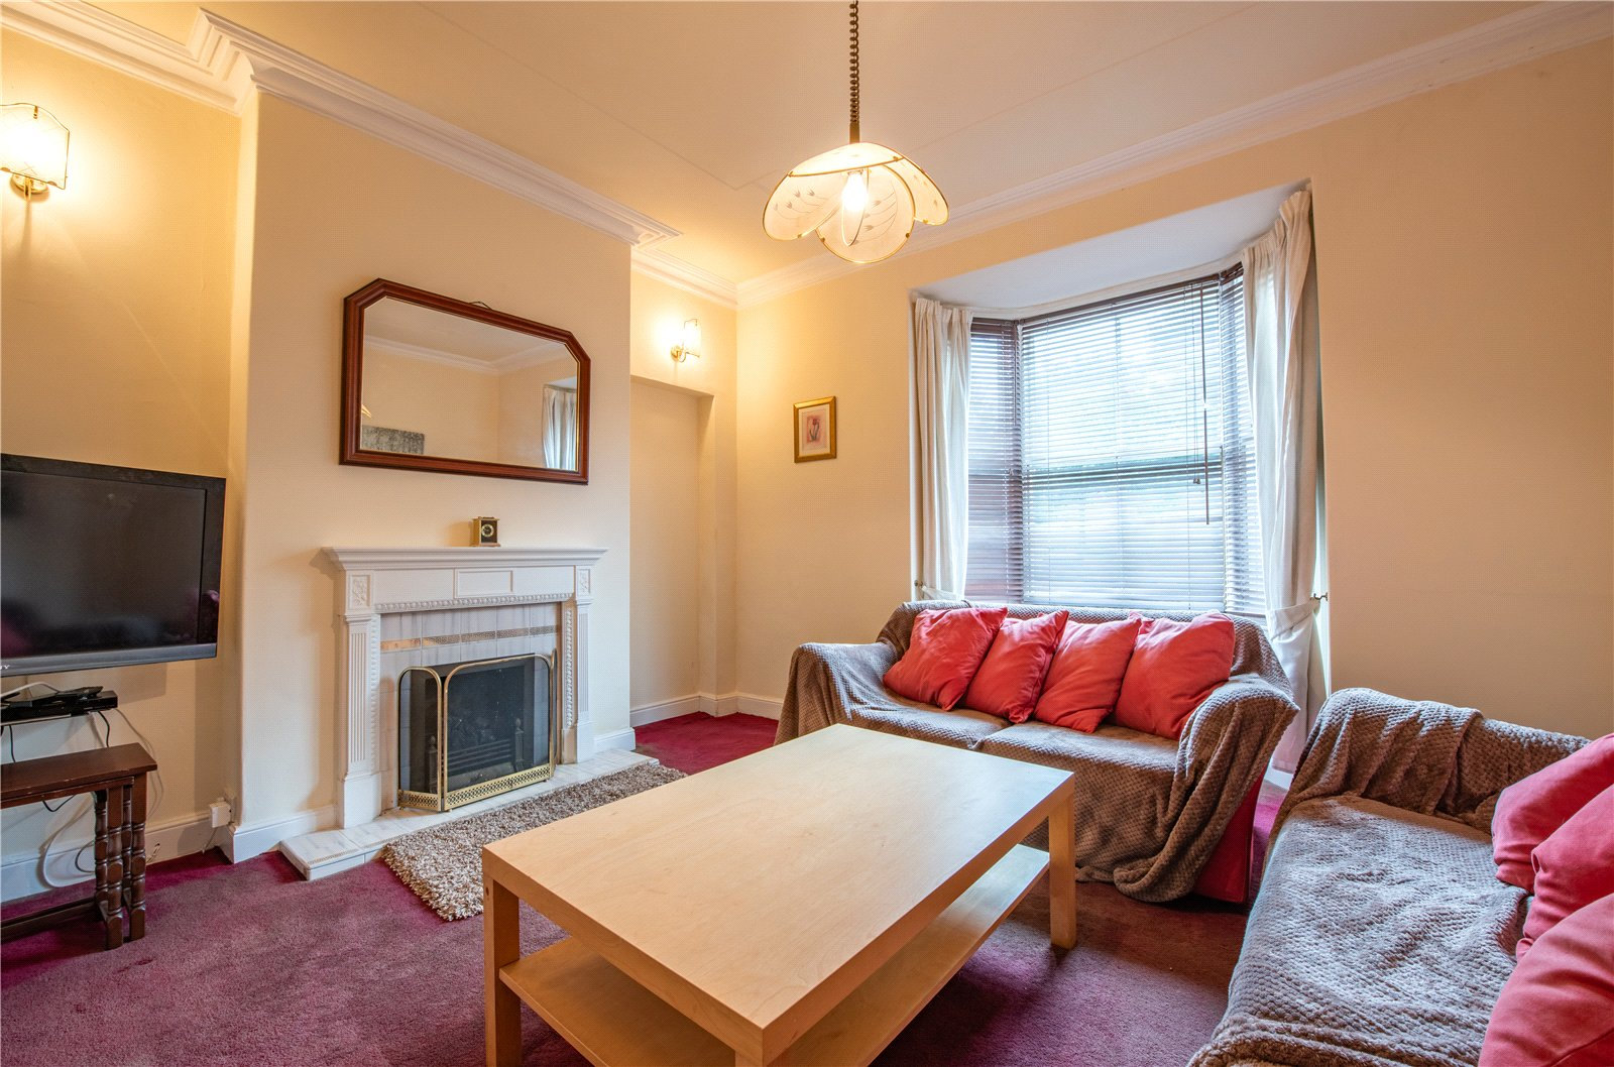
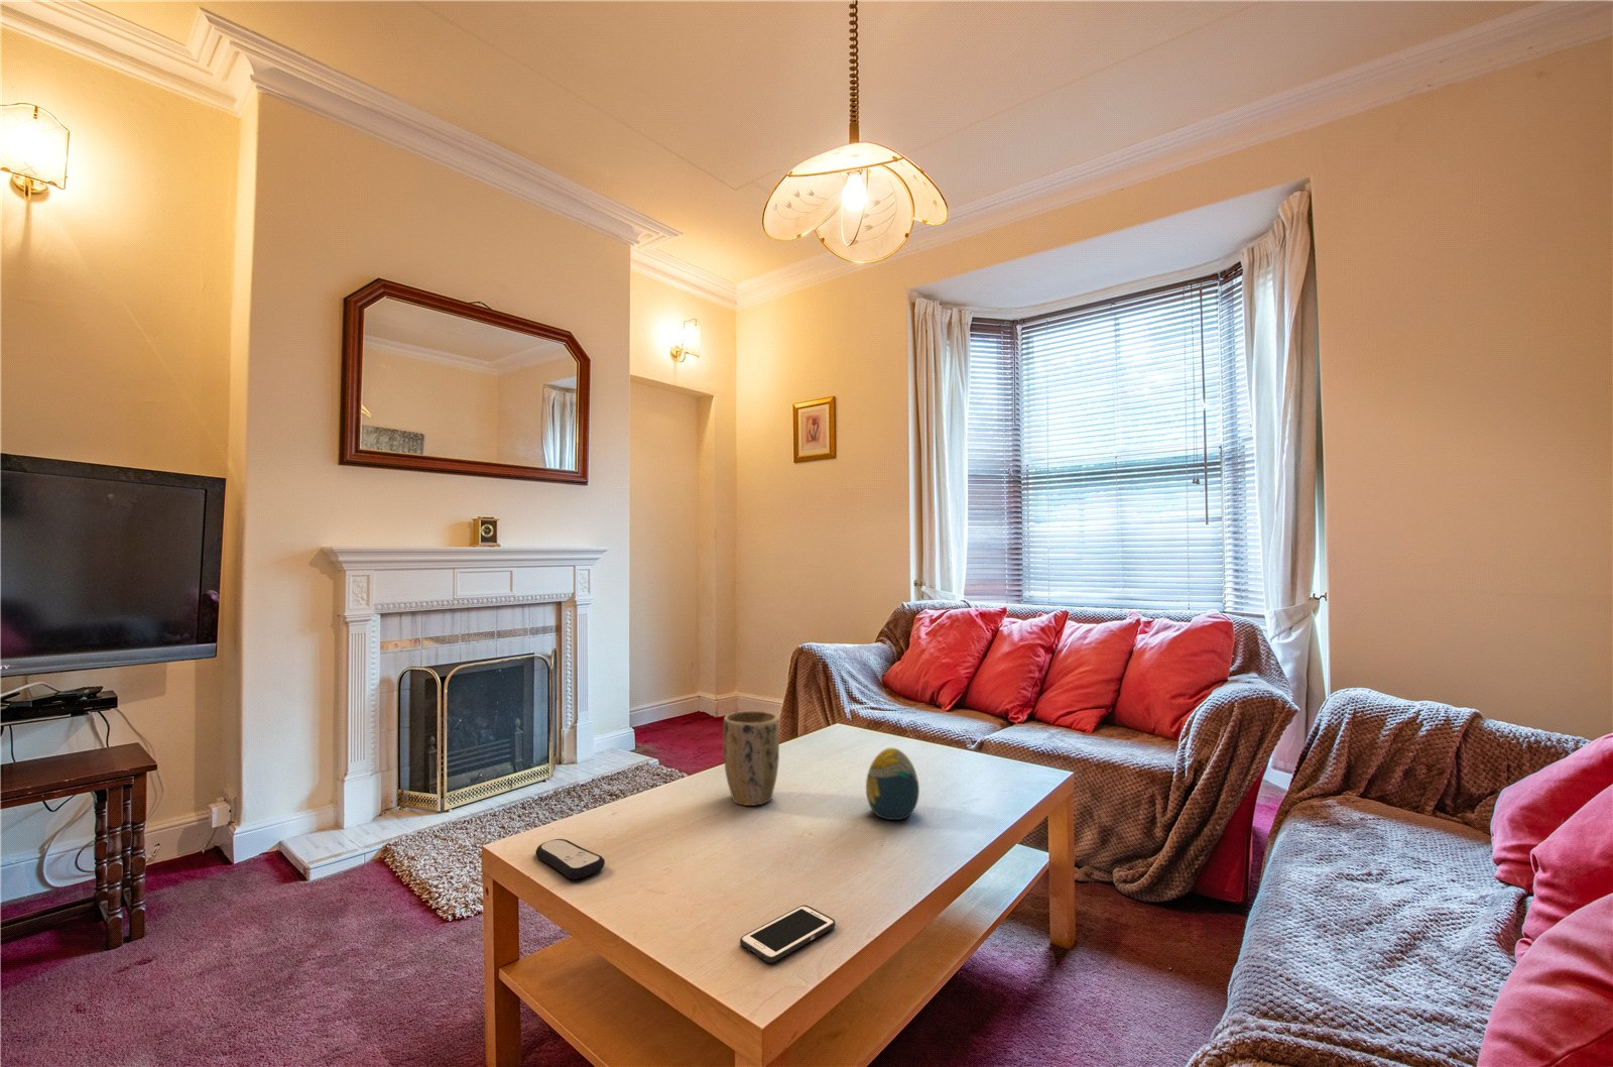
+ plant pot (751, 757)
+ remote control (568, 856)
+ decorative egg (892, 780)
+ cell phone (788, 932)
